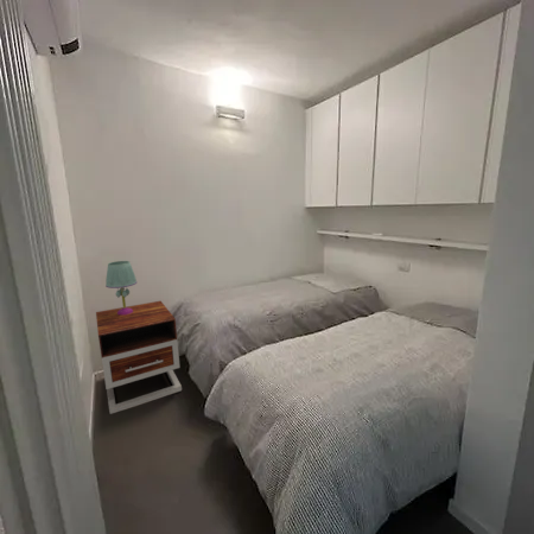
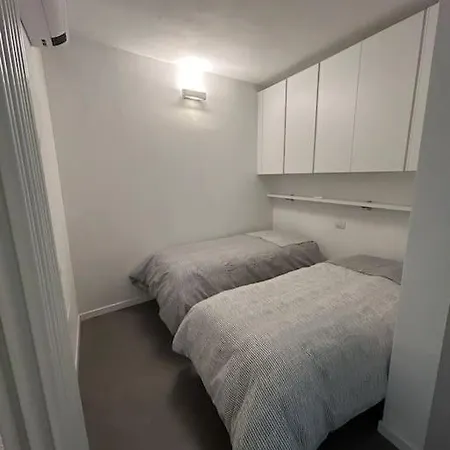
- nightstand (139, 351)
- table lamp (121, 287)
